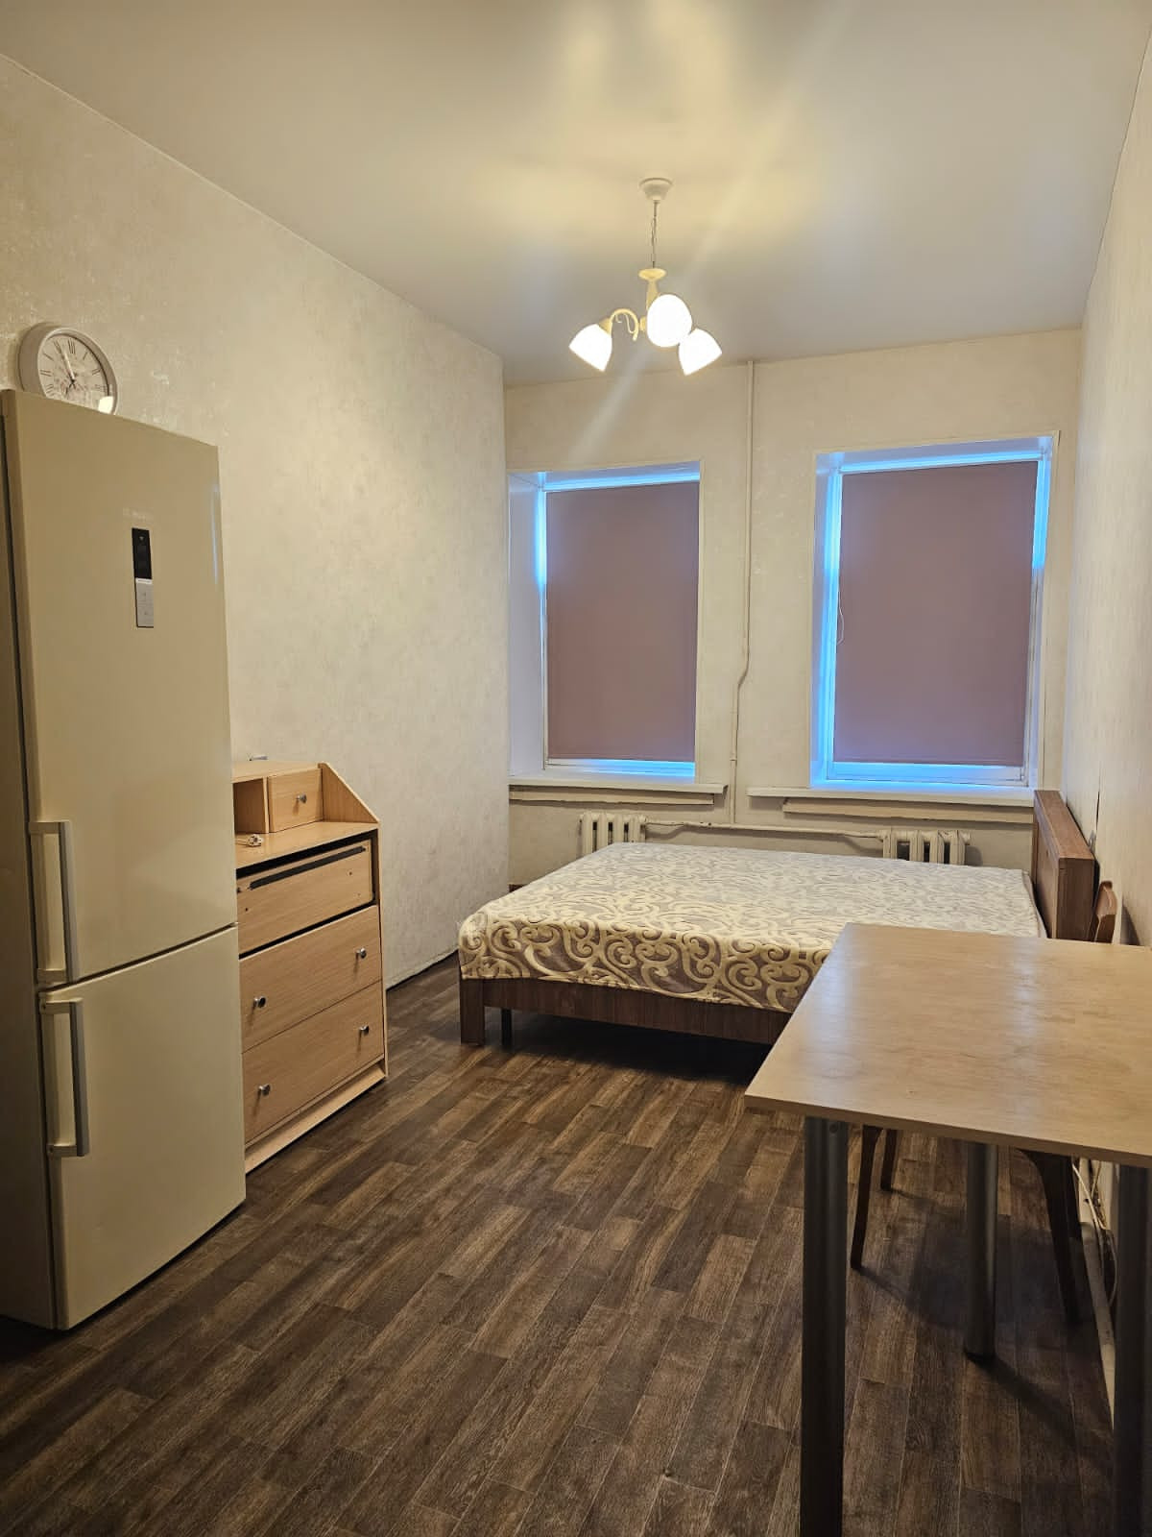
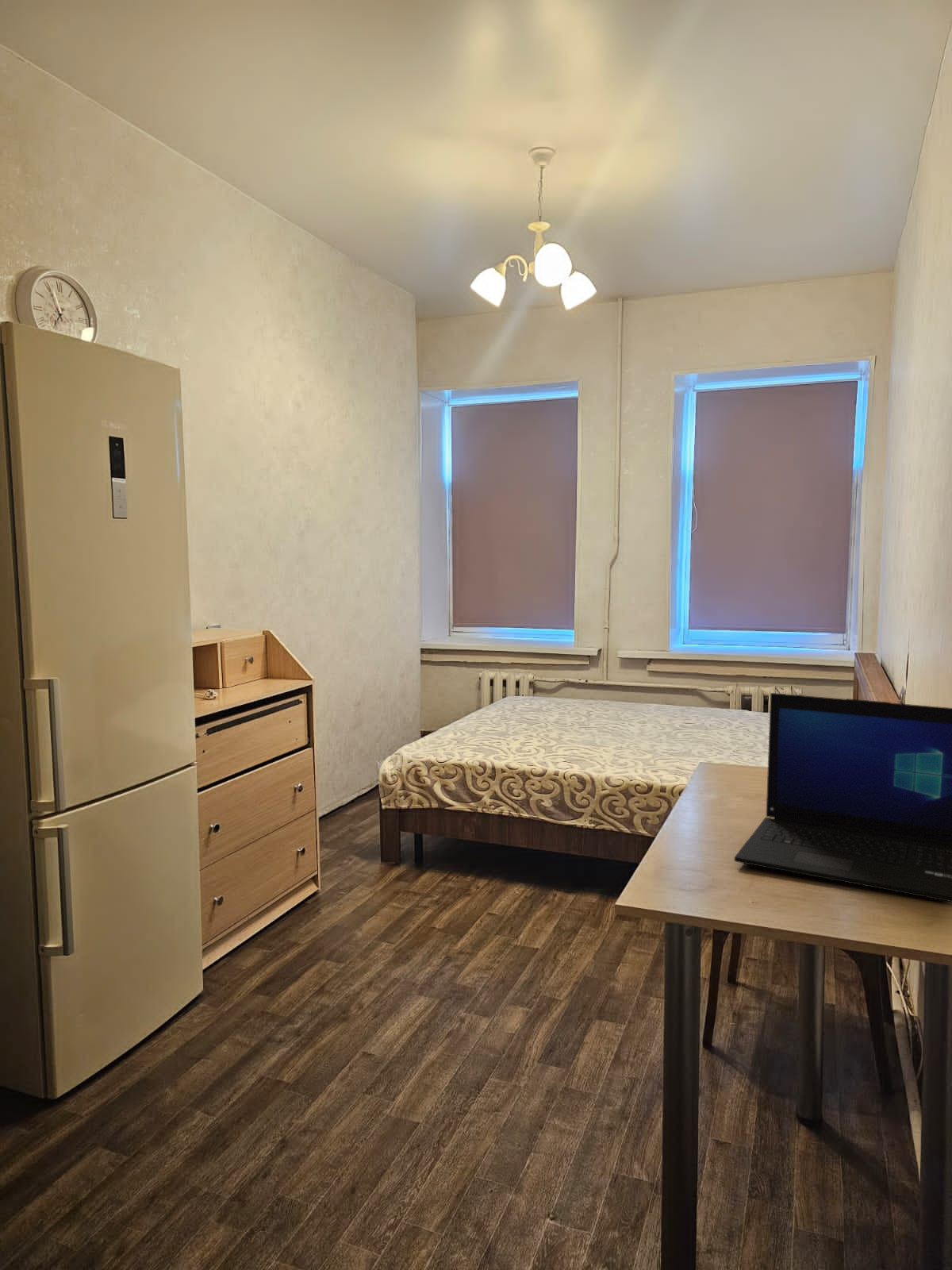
+ laptop (856, 786)
